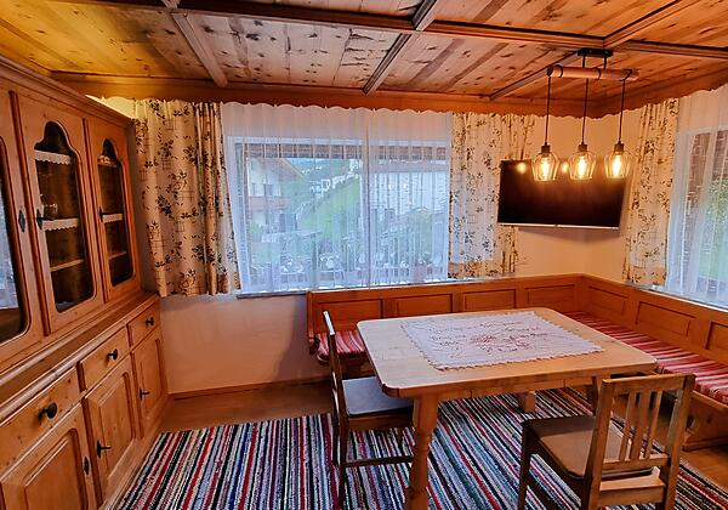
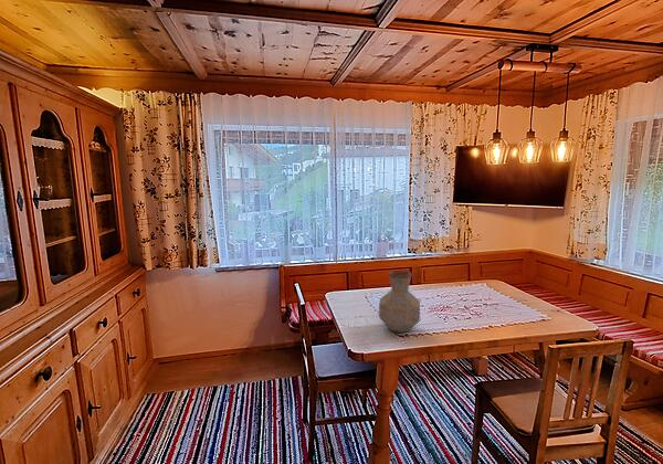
+ vase (399, 300)
